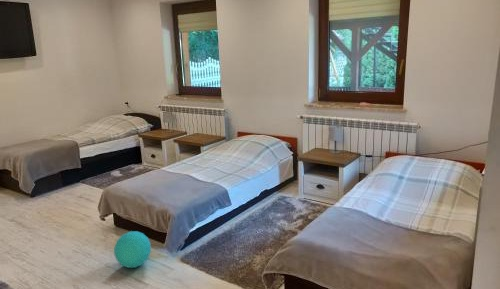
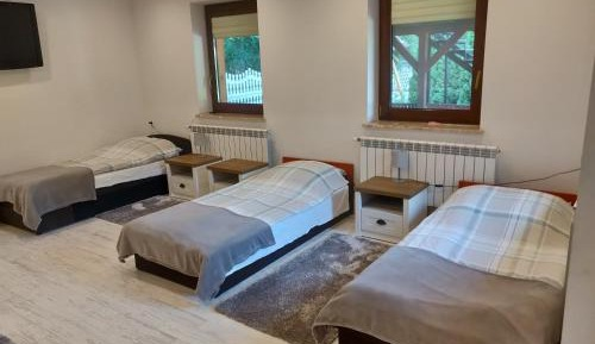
- ball (132, 249)
